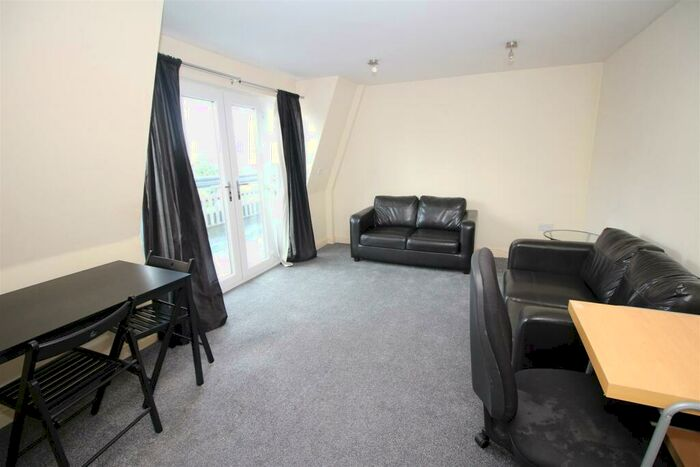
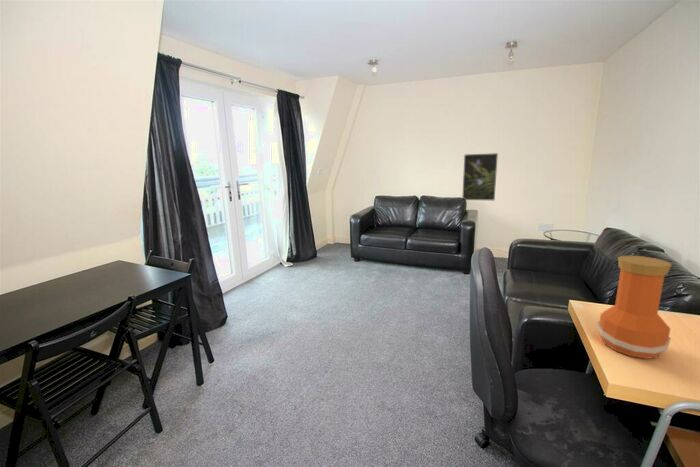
+ vase (636, 304)
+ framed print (479, 177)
